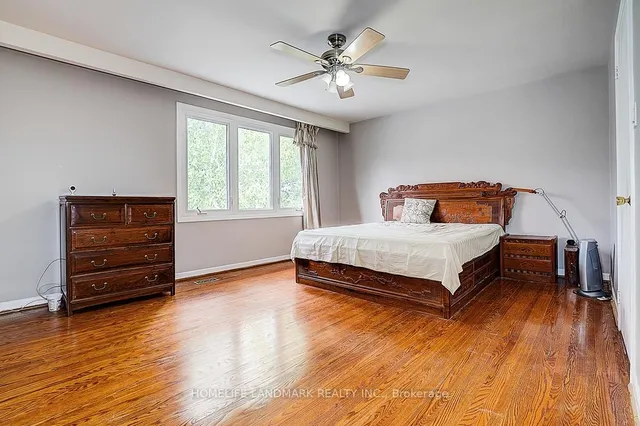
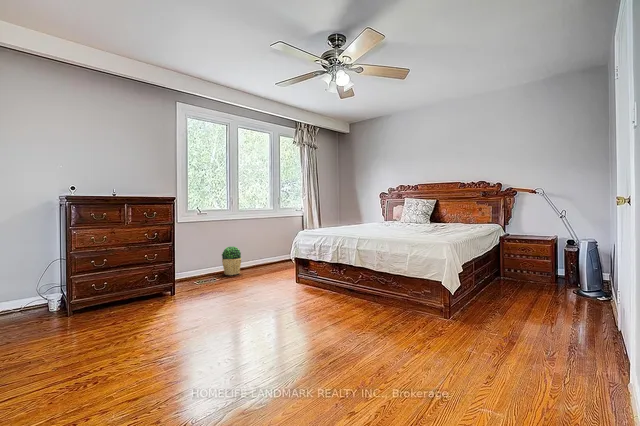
+ potted plant (231, 260)
